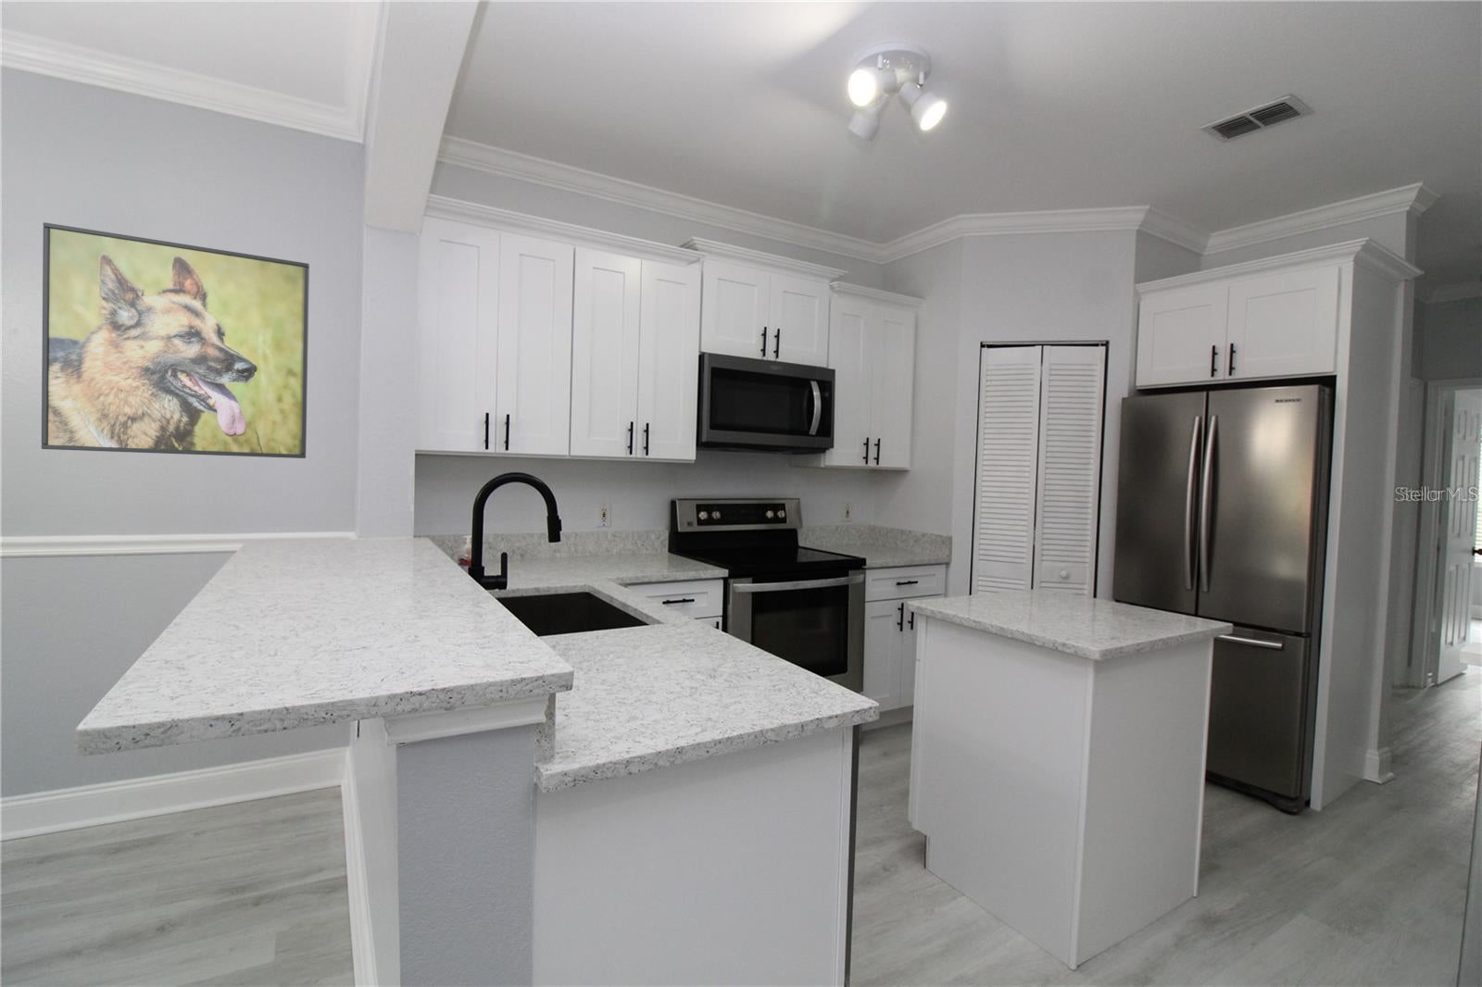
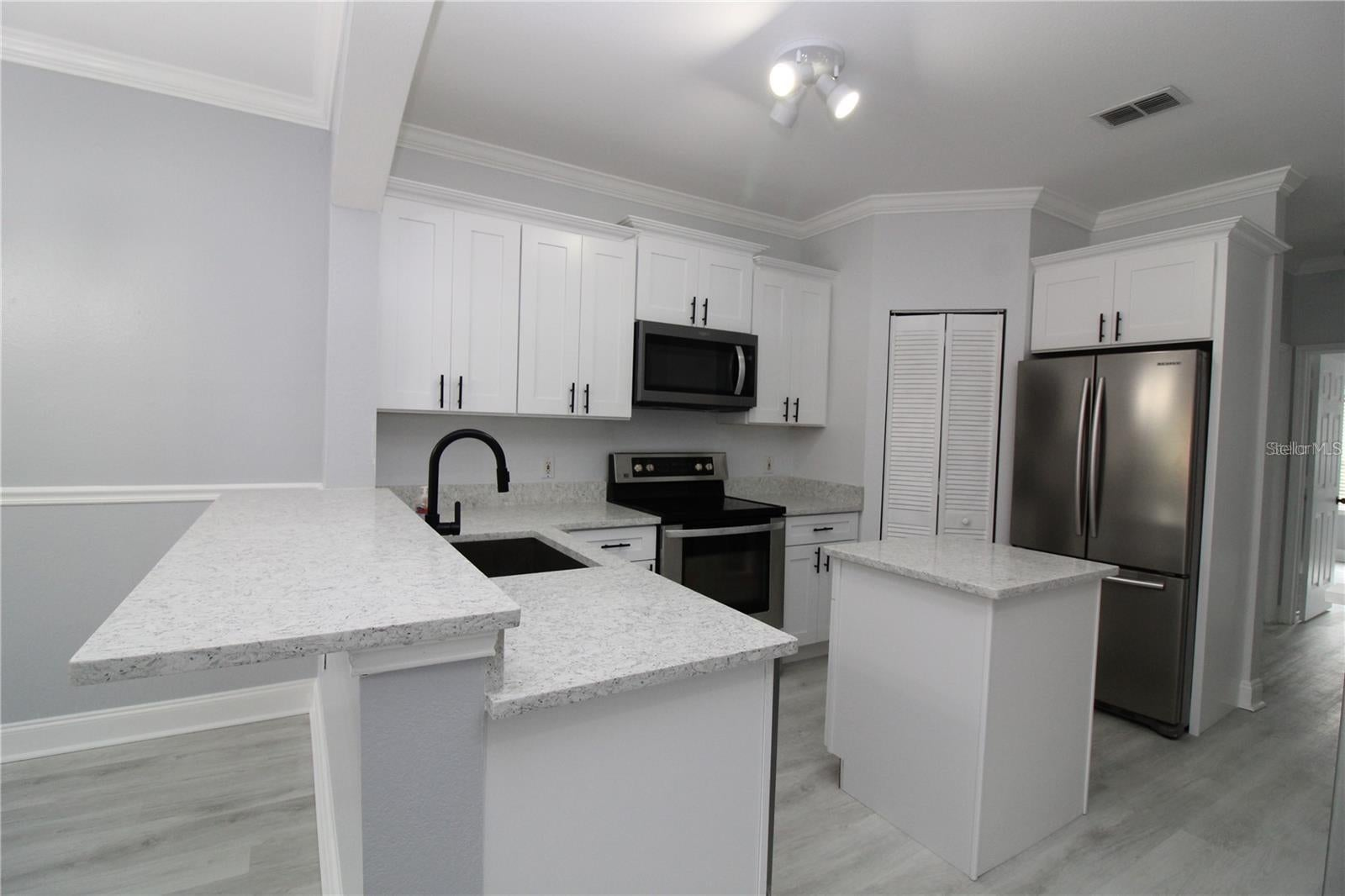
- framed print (185, 350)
